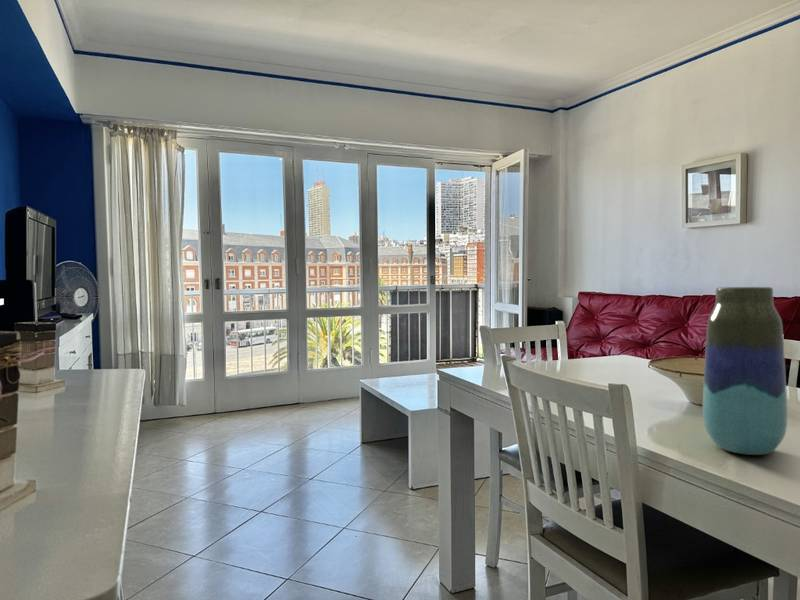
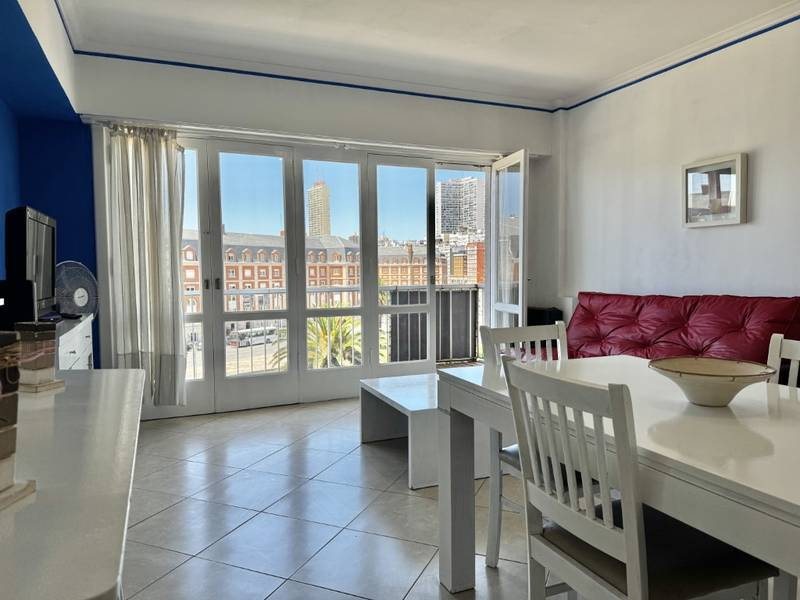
- vase (743, 368)
